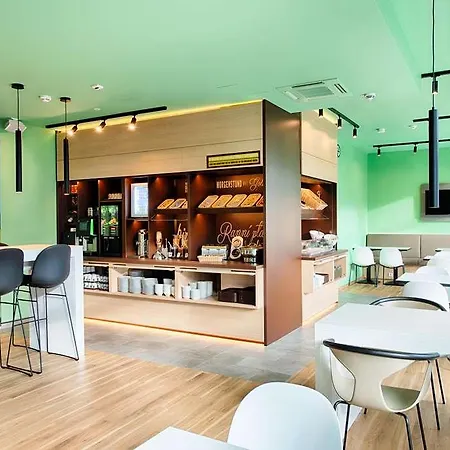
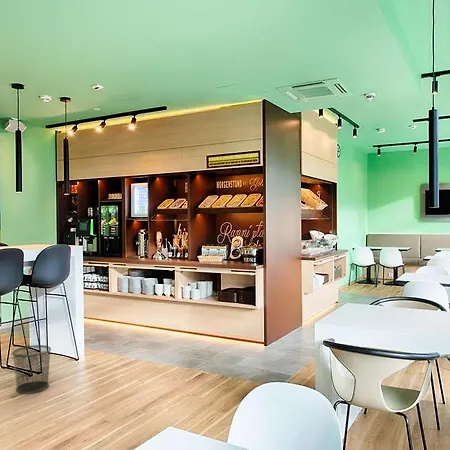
+ waste bin (32, 369)
